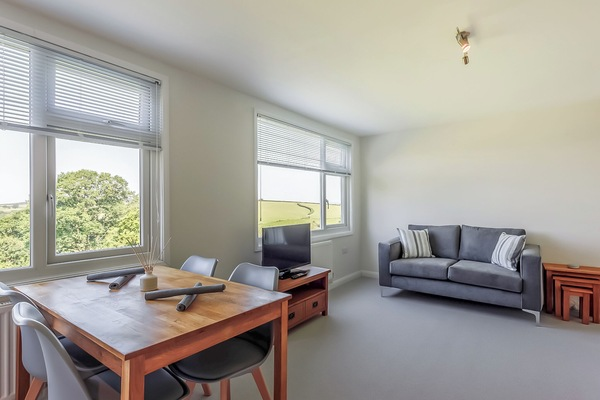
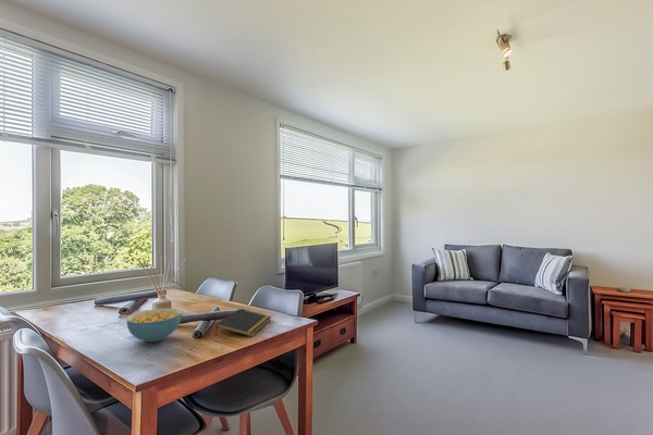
+ notepad (245, 321)
+ cereal bowl (155, 326)
